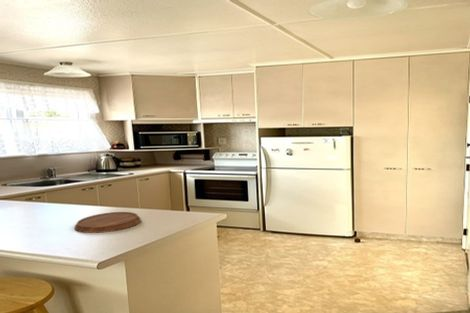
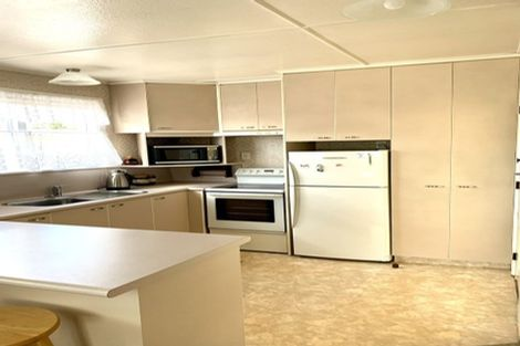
- cutting board (108, 221)
